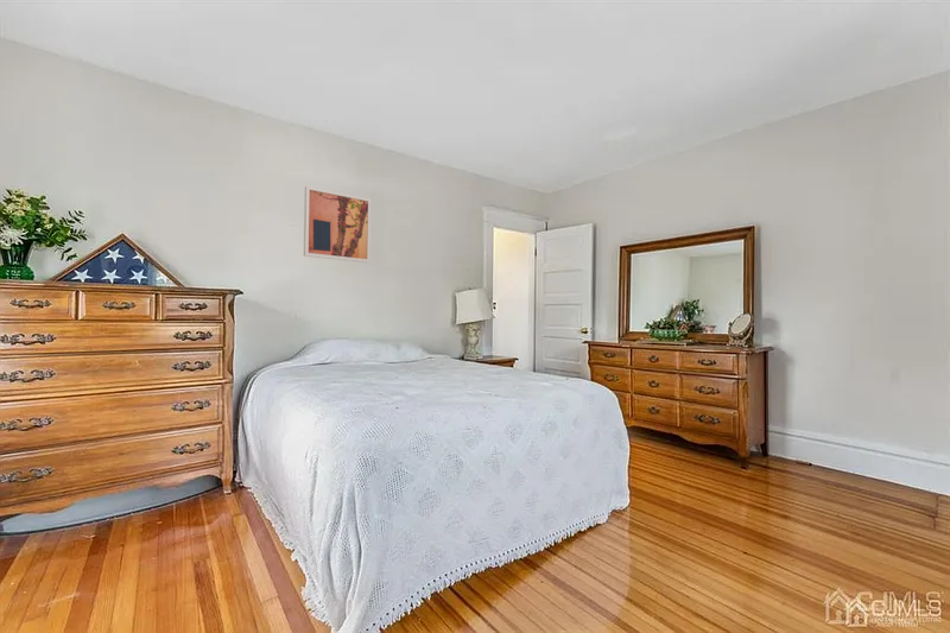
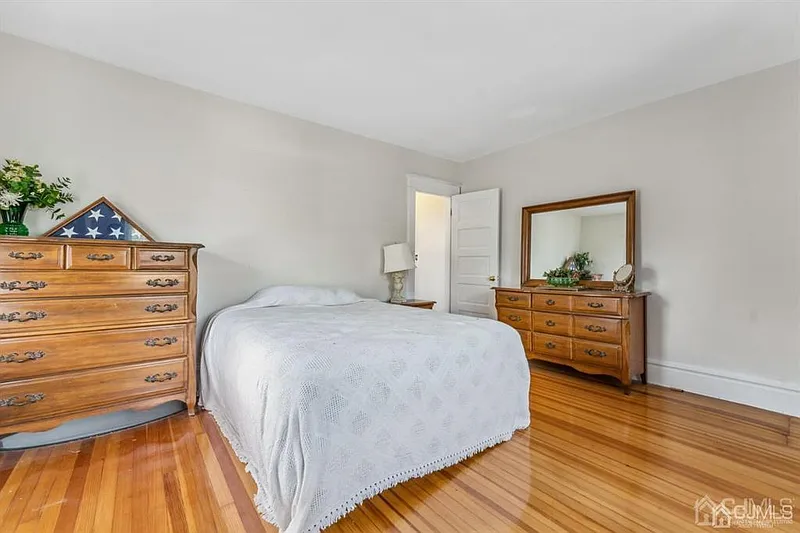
- wall art (338, 226)
